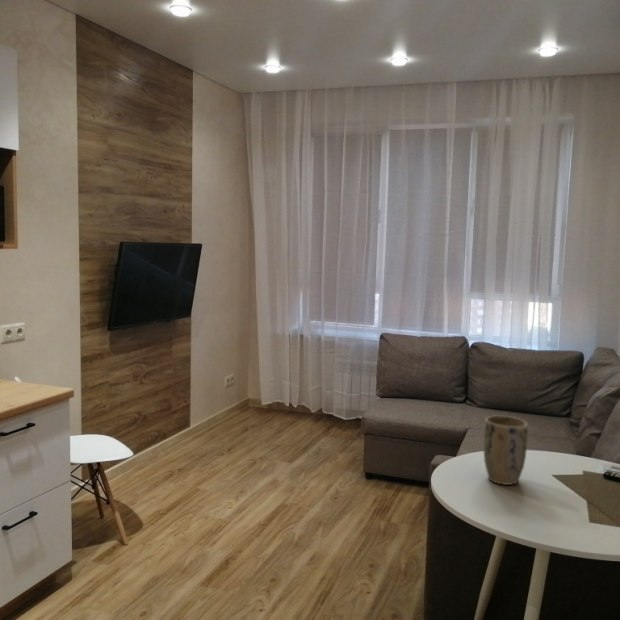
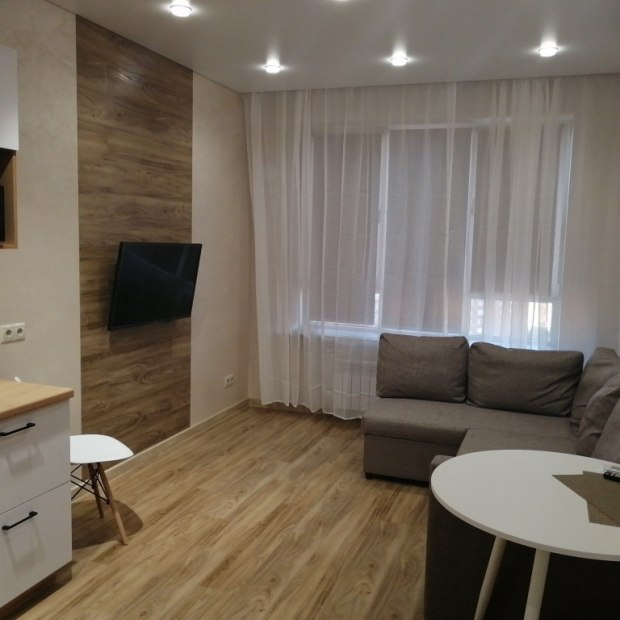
- plant pot (504, 450)
